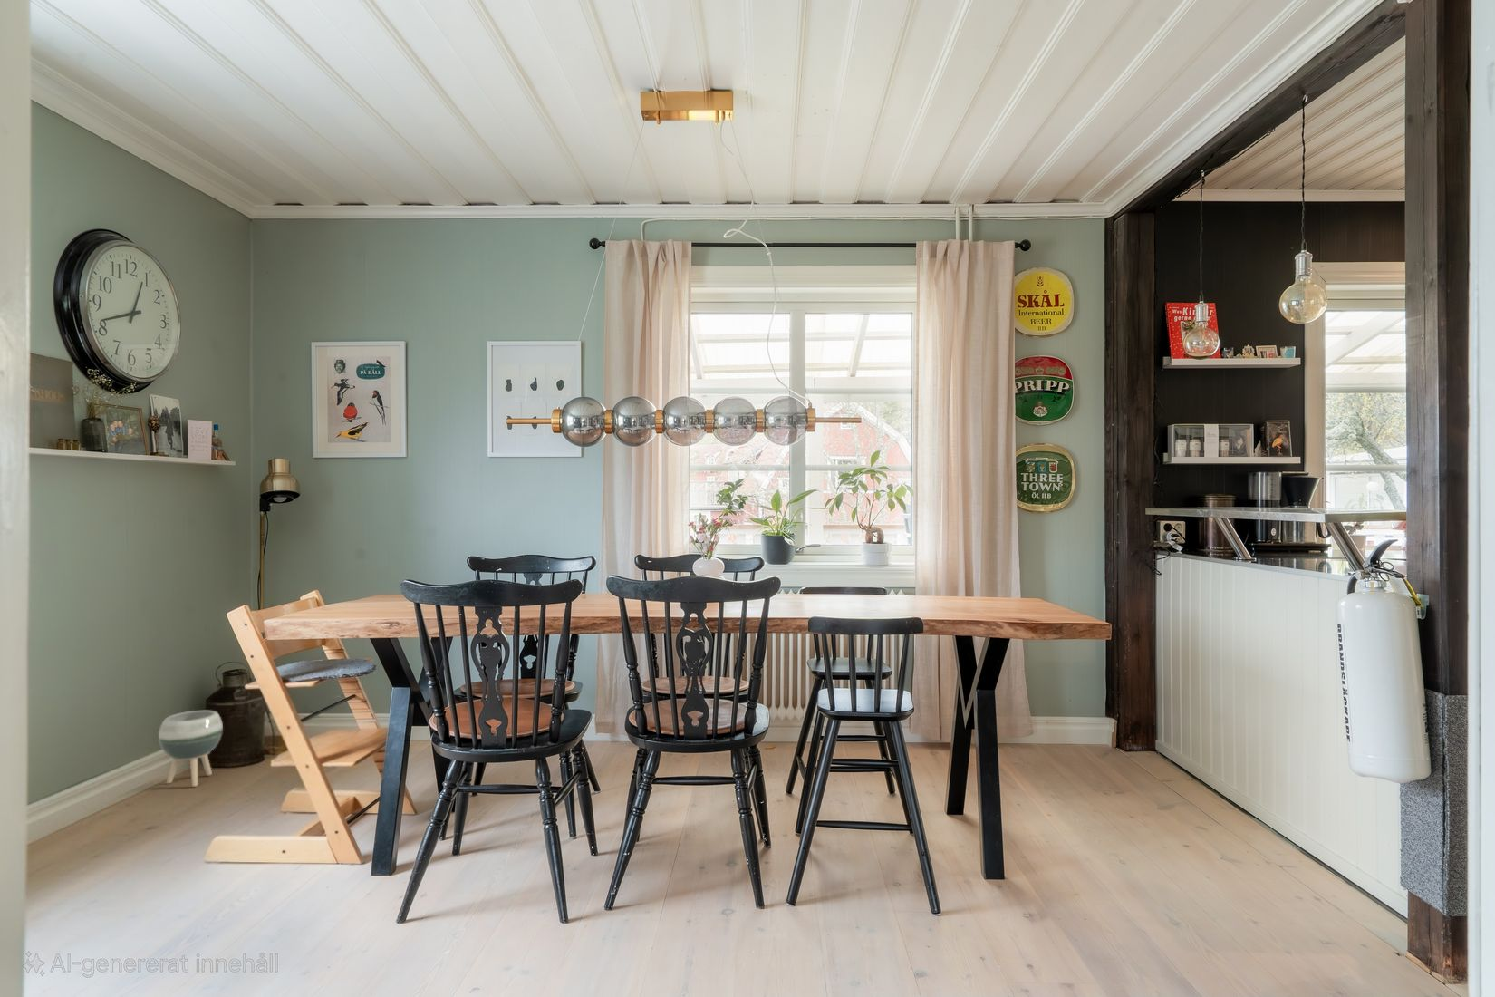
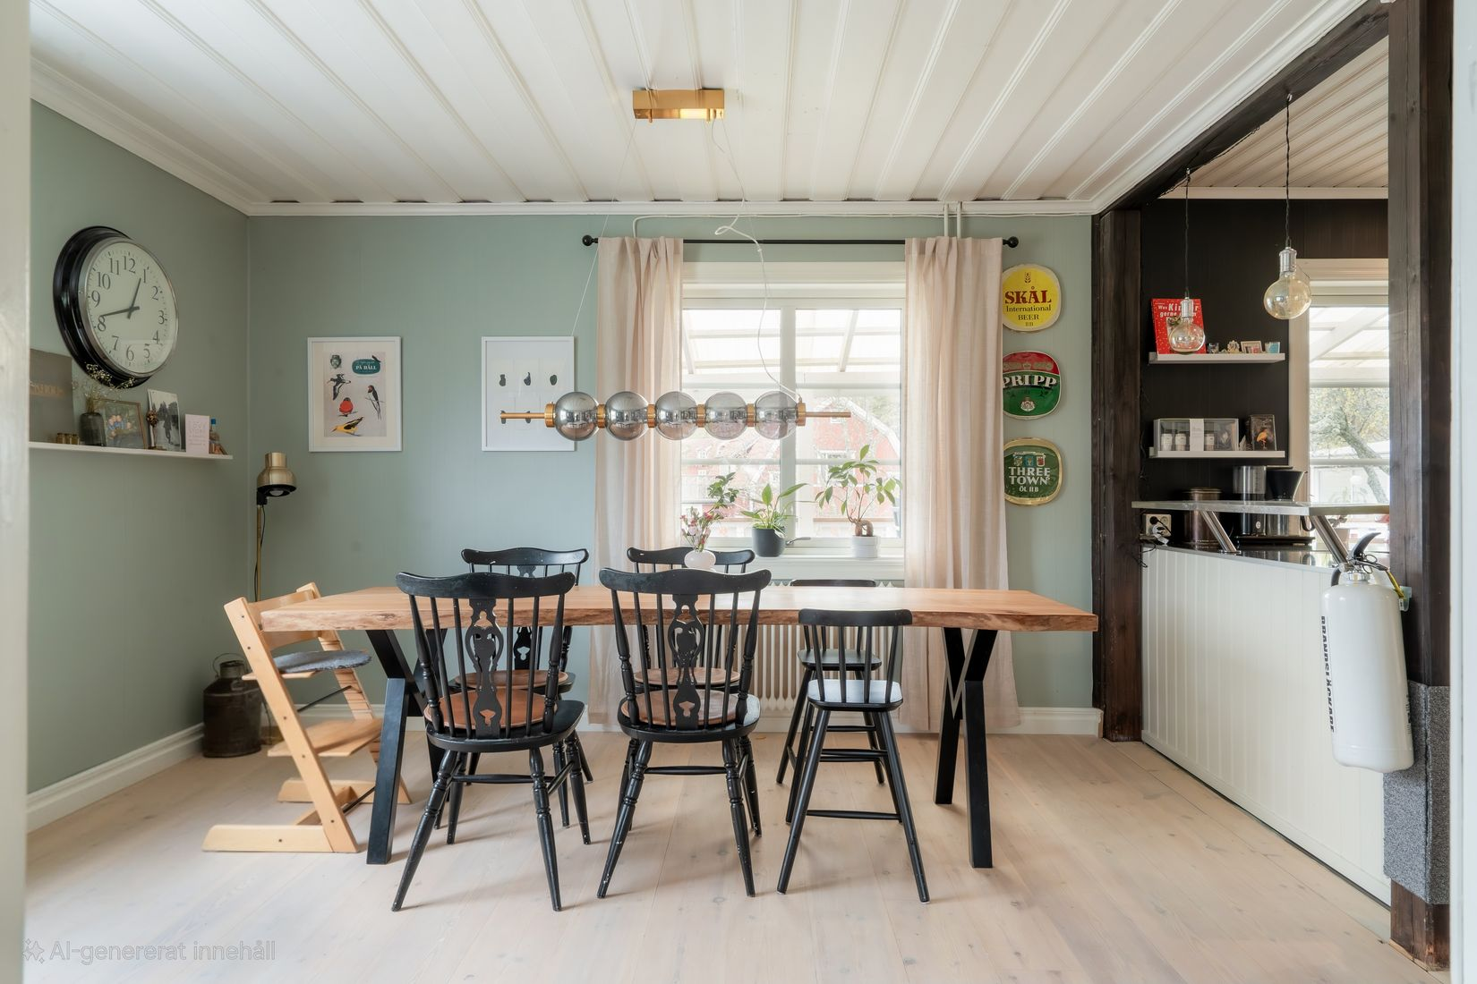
- planter (191, 749)
